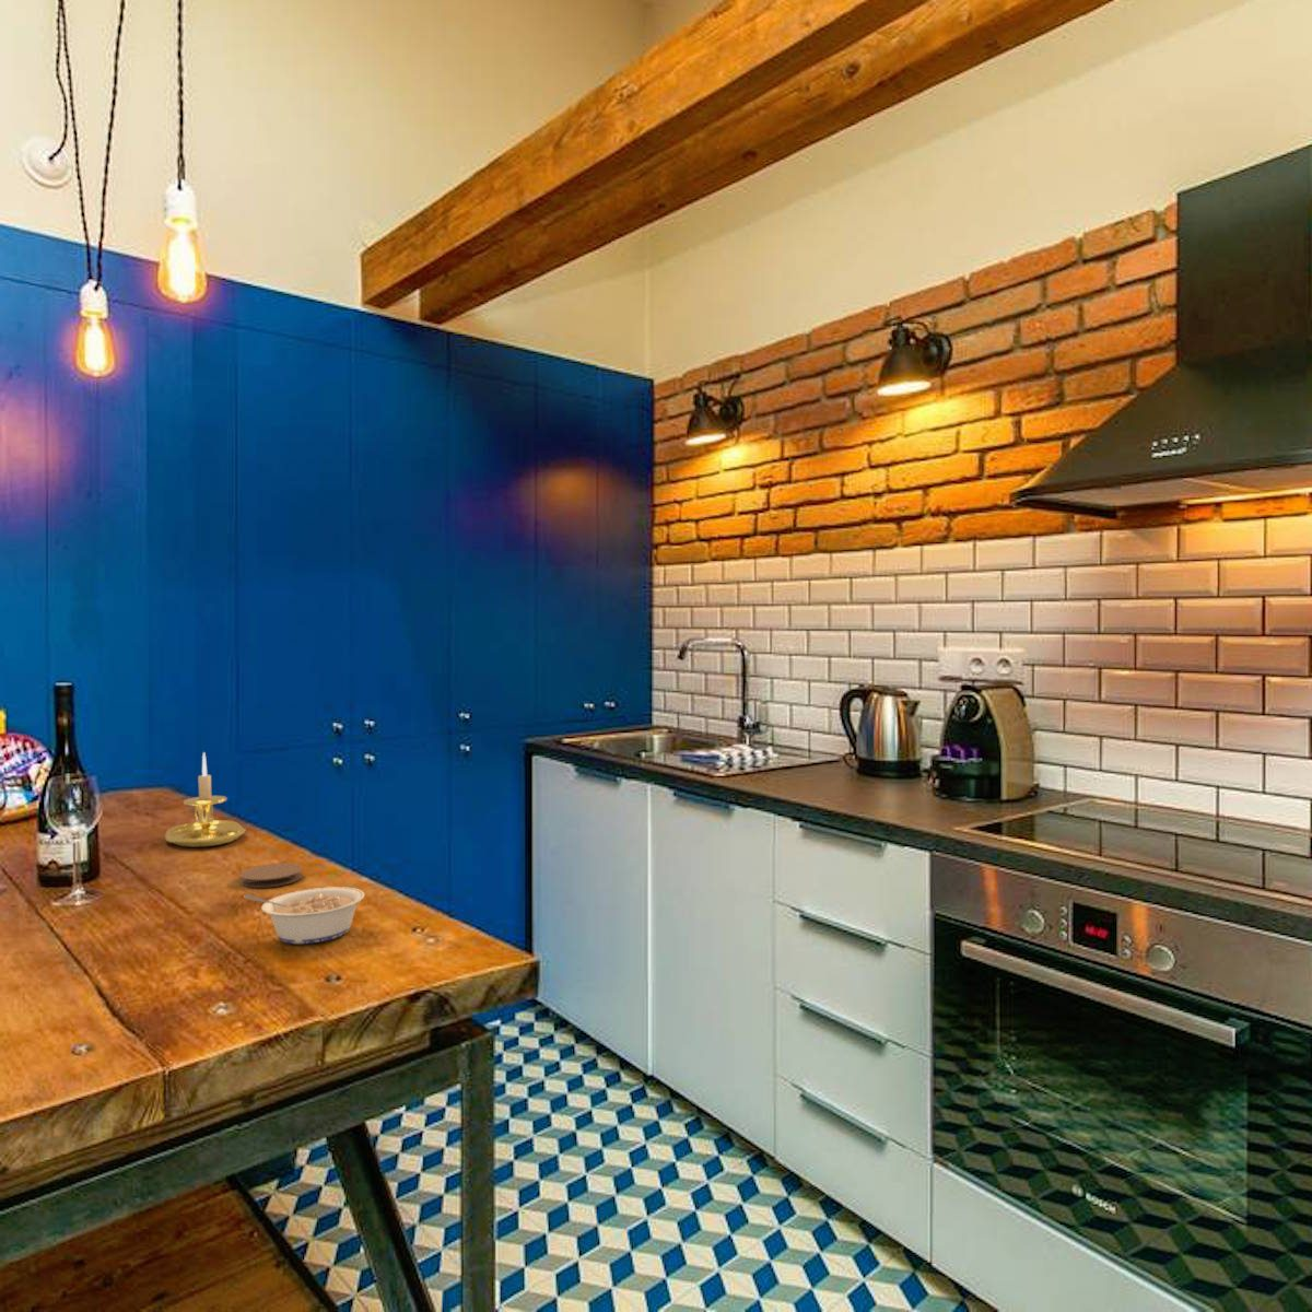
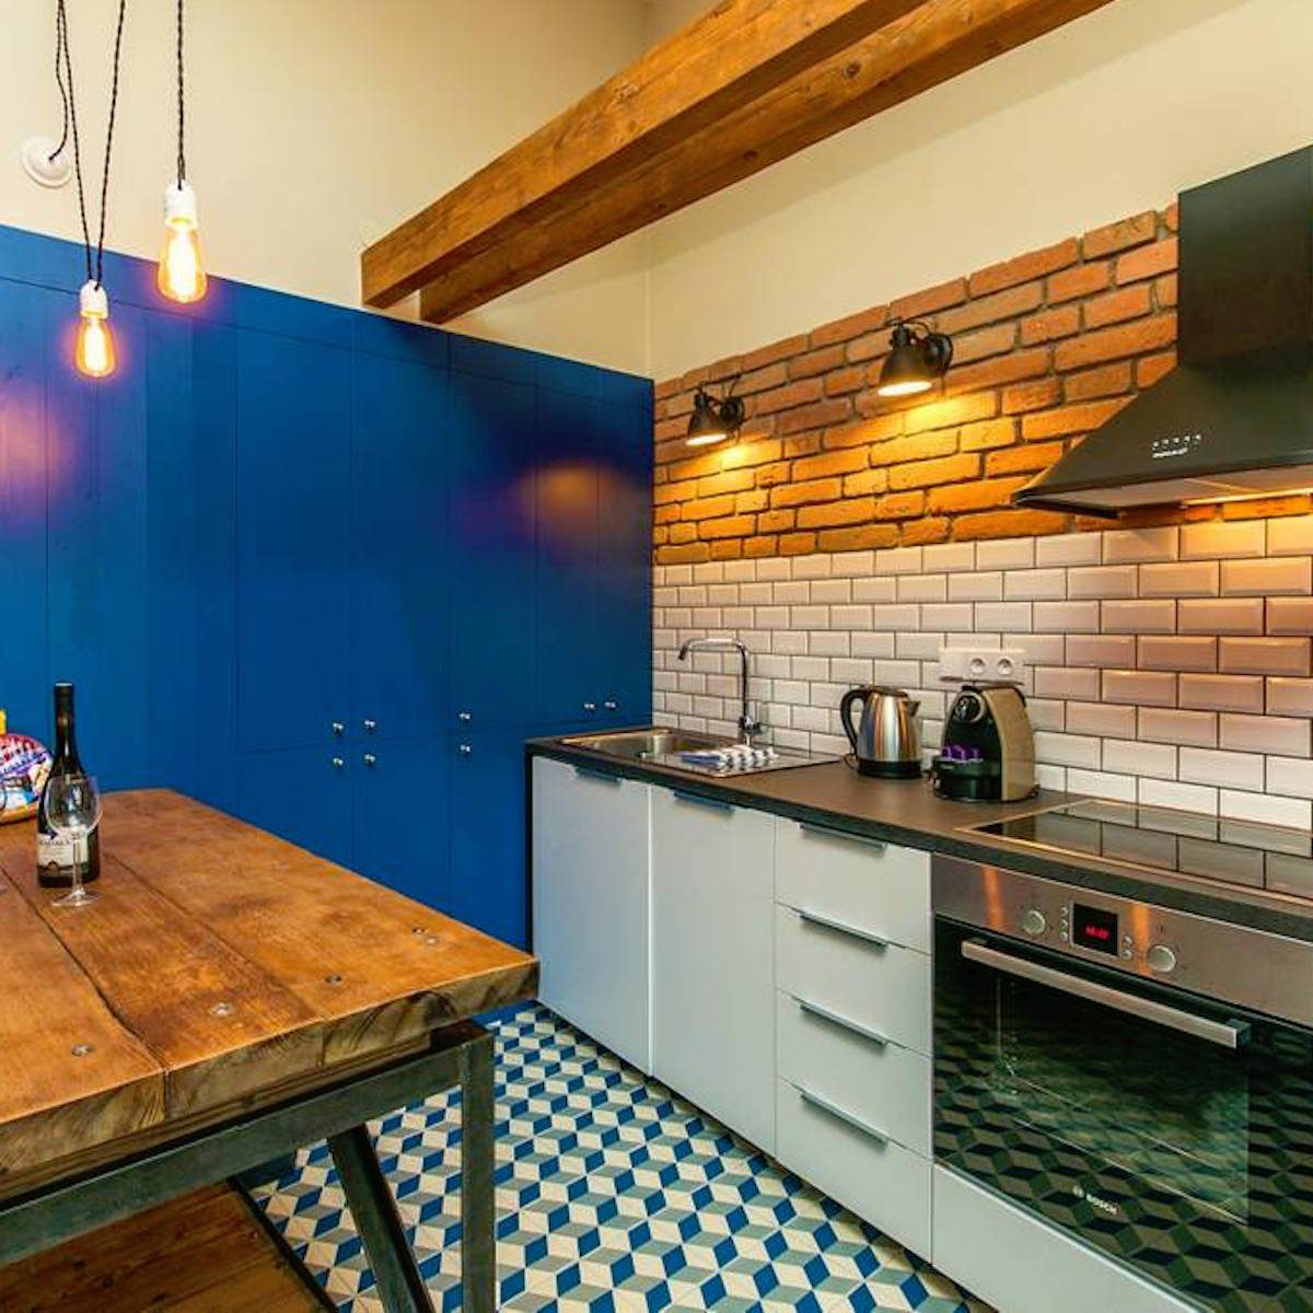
- candle holder (203, 794)
- legume (310, 914)
- coaster (272, 875)
